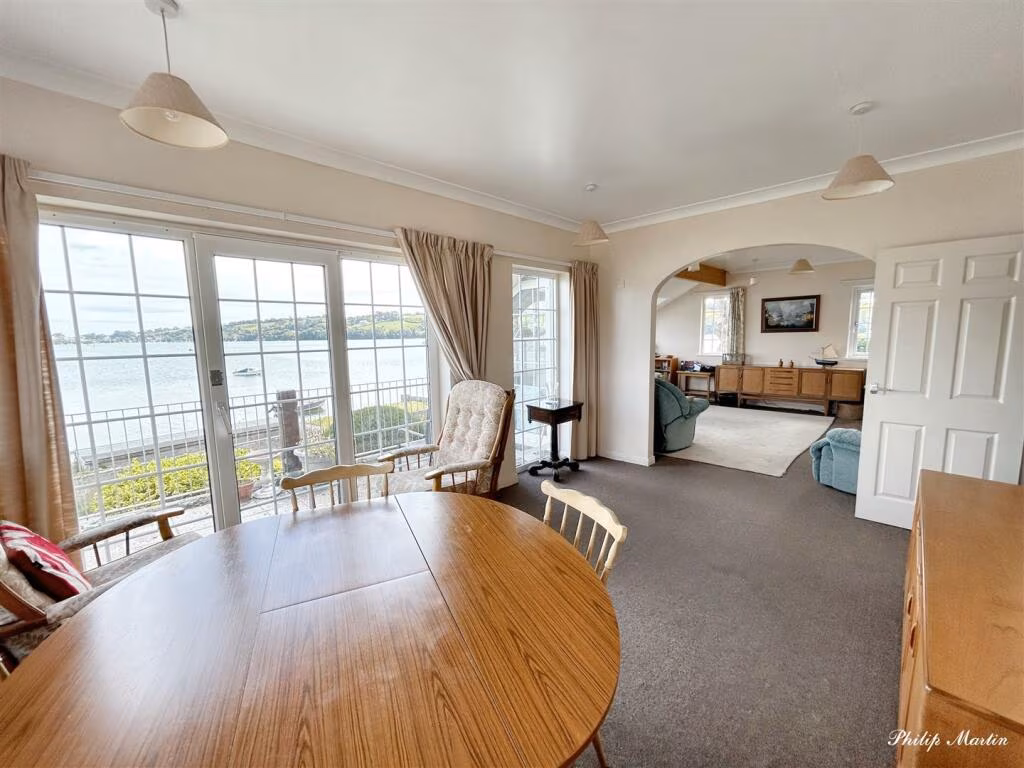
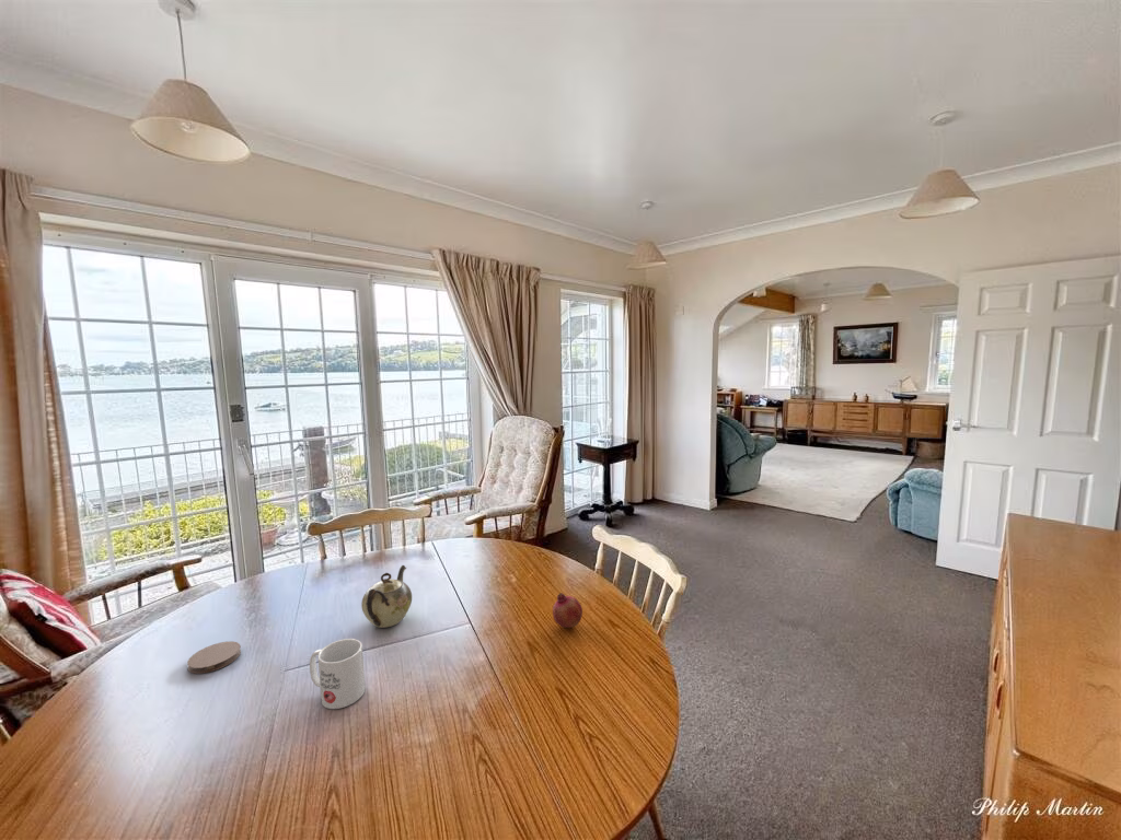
+ fruit (567, 609)
+ teapot (389, 594)
+ mug (334, 670)
+ coaster (215, 656)
